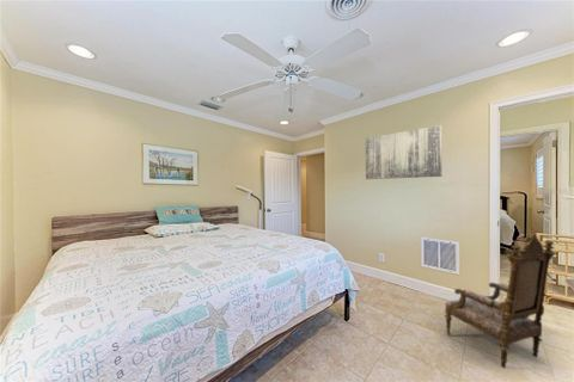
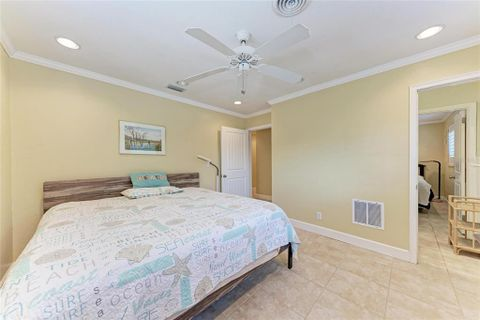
- wall art (399, 155)
- armchair (495, 286)
